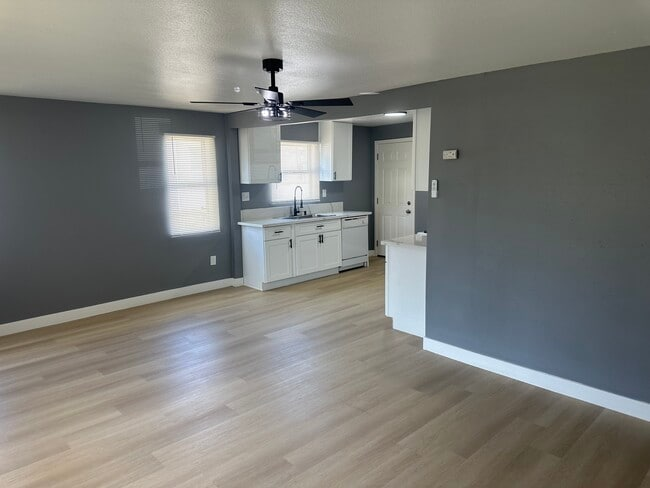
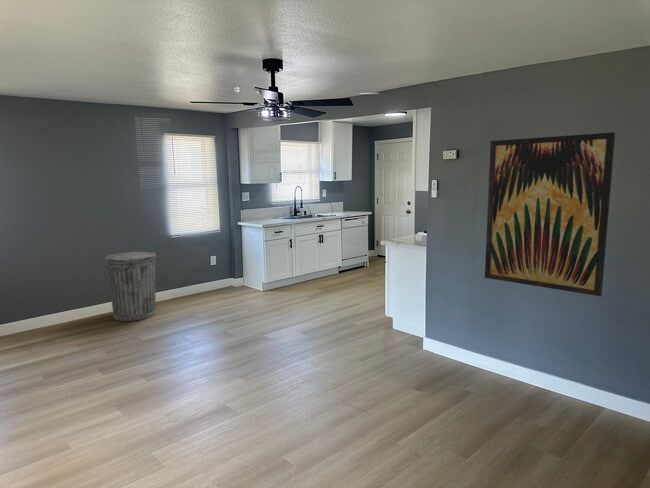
+ wall art (542, 213)
+ trash can (133, 284)
